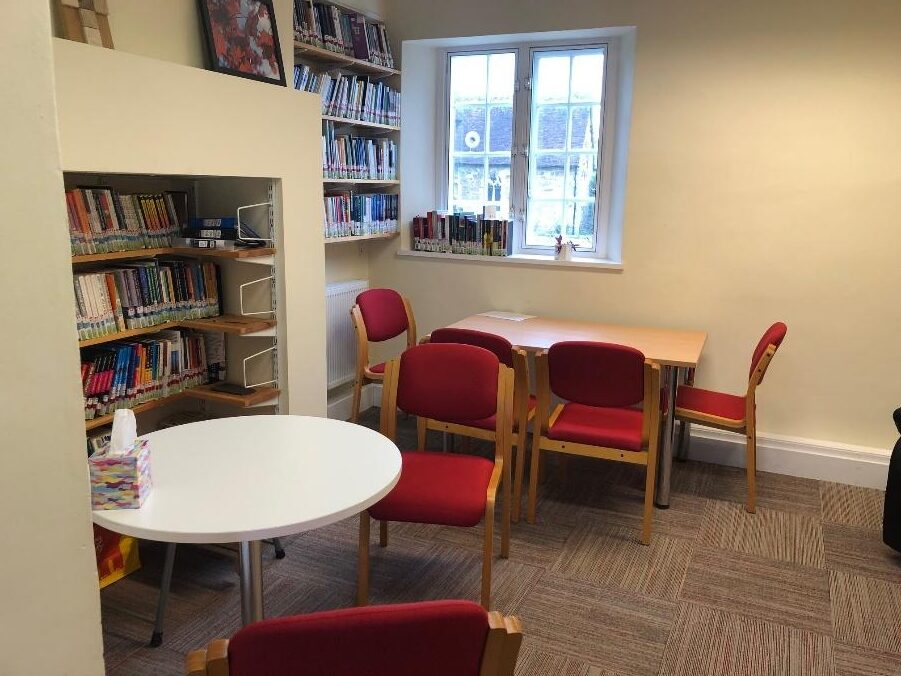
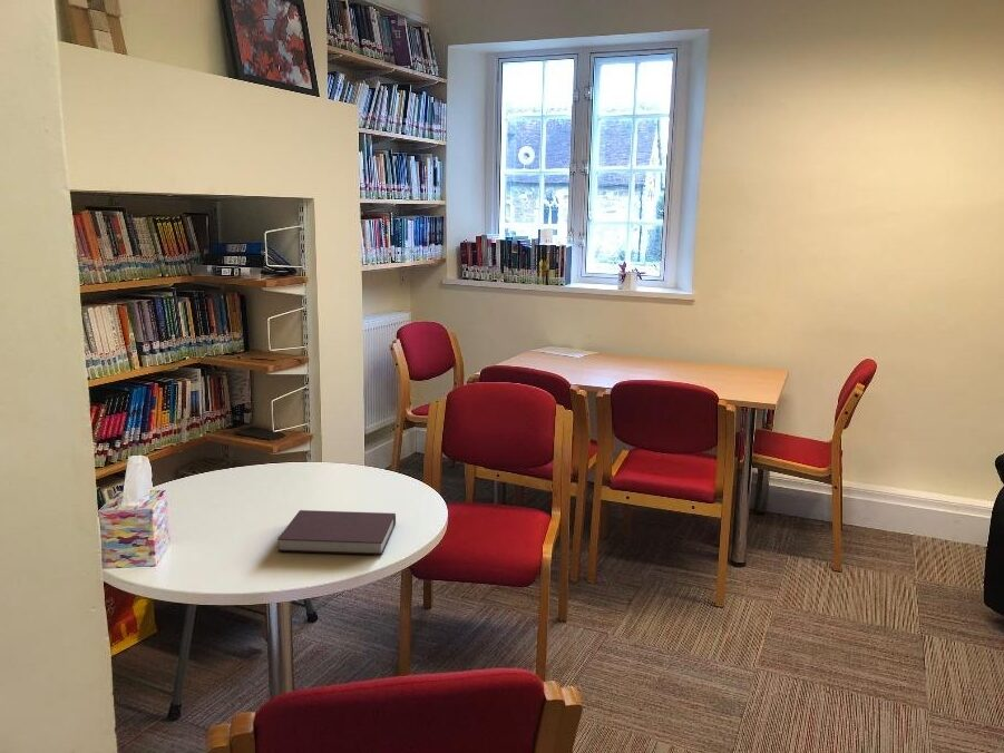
+ notebook (339, 531)
